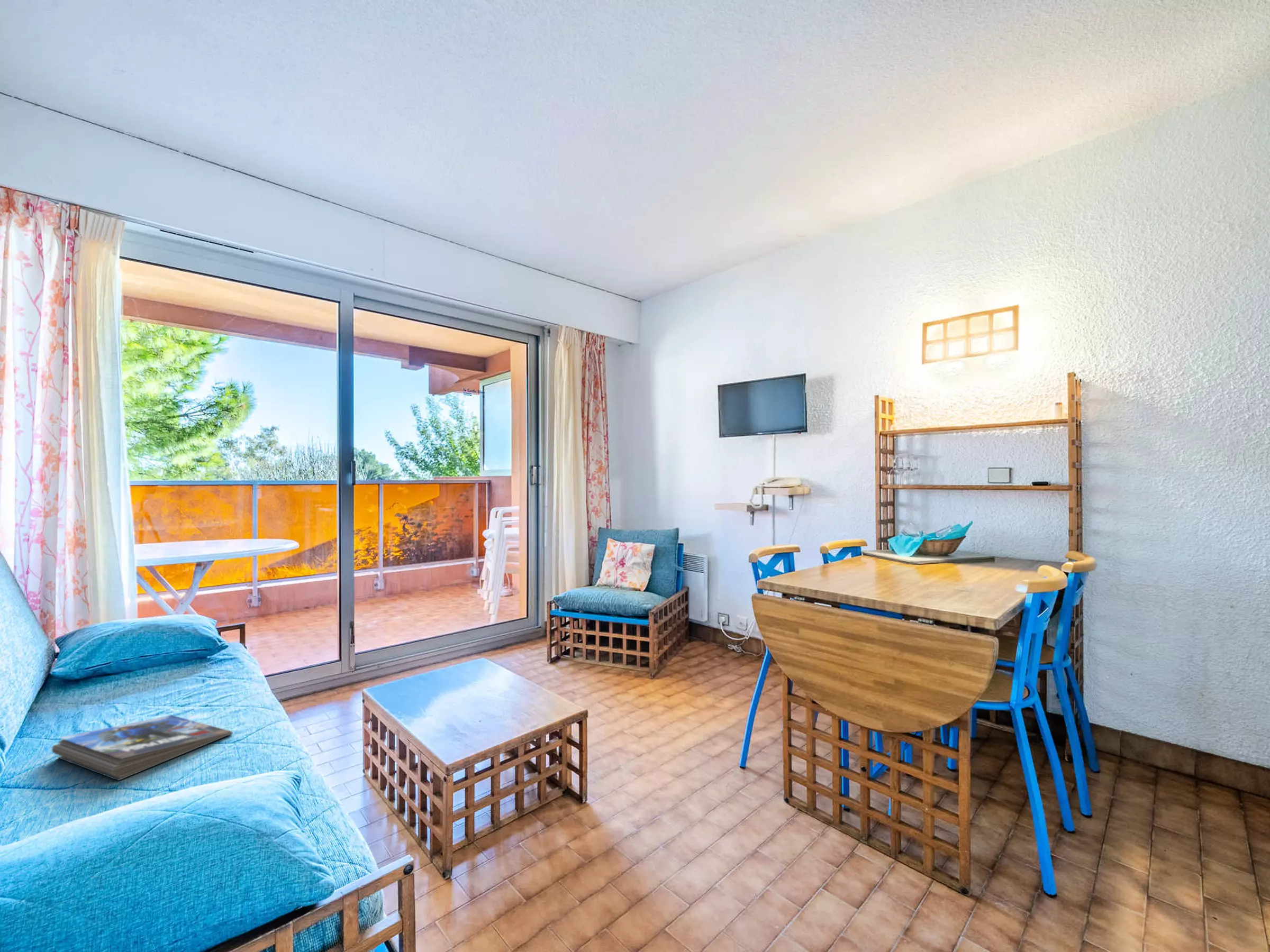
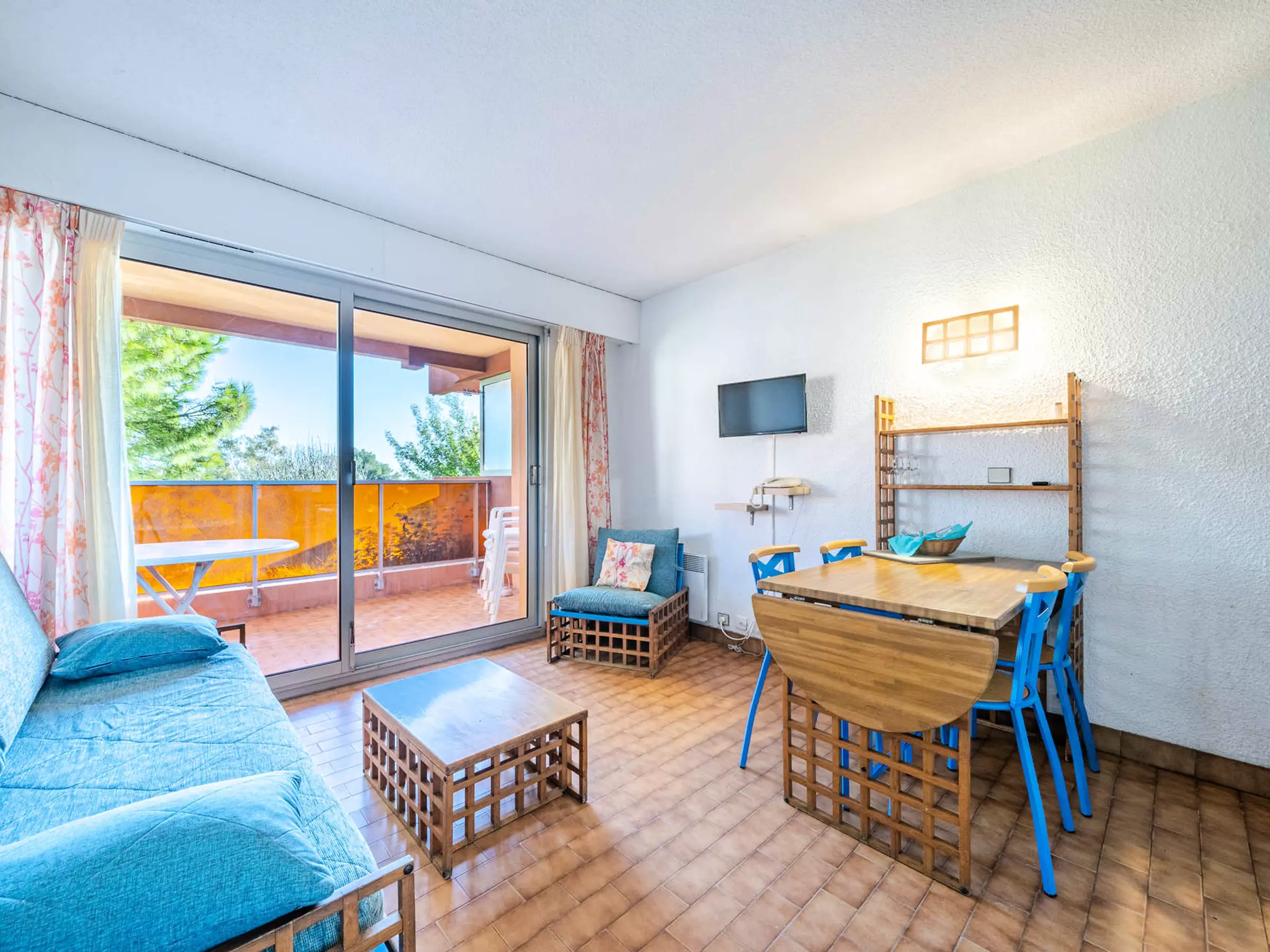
- magazine (146, 737)
